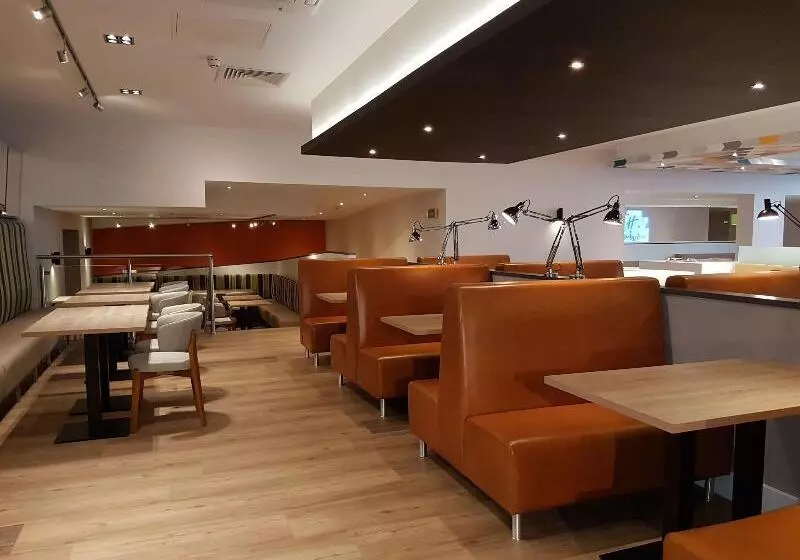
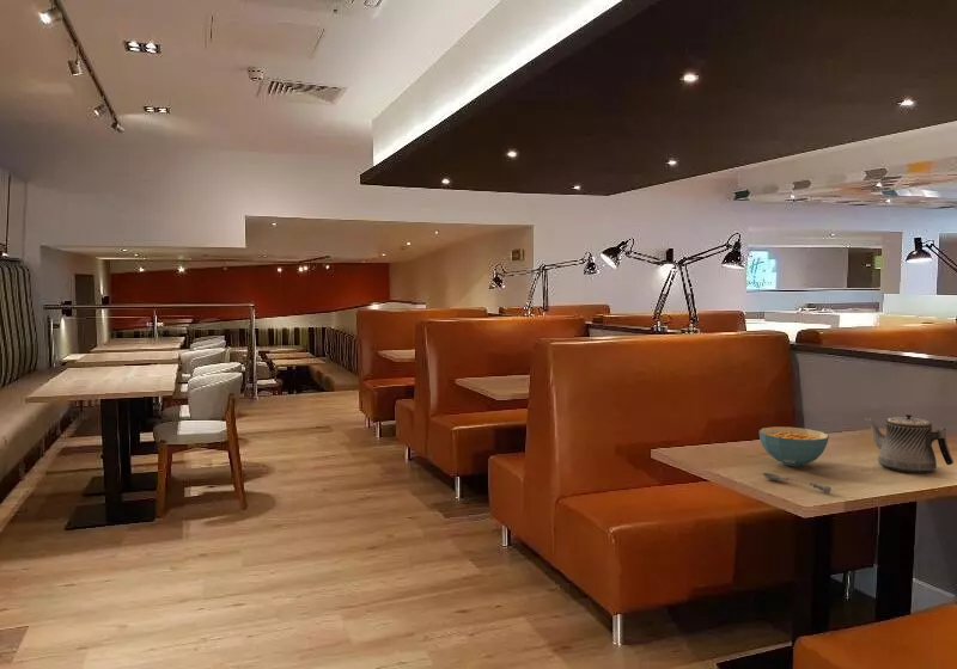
+ cereal bowl (792, 448)
+ soupspoon (796, 480)
+ teapot (906, 441)
